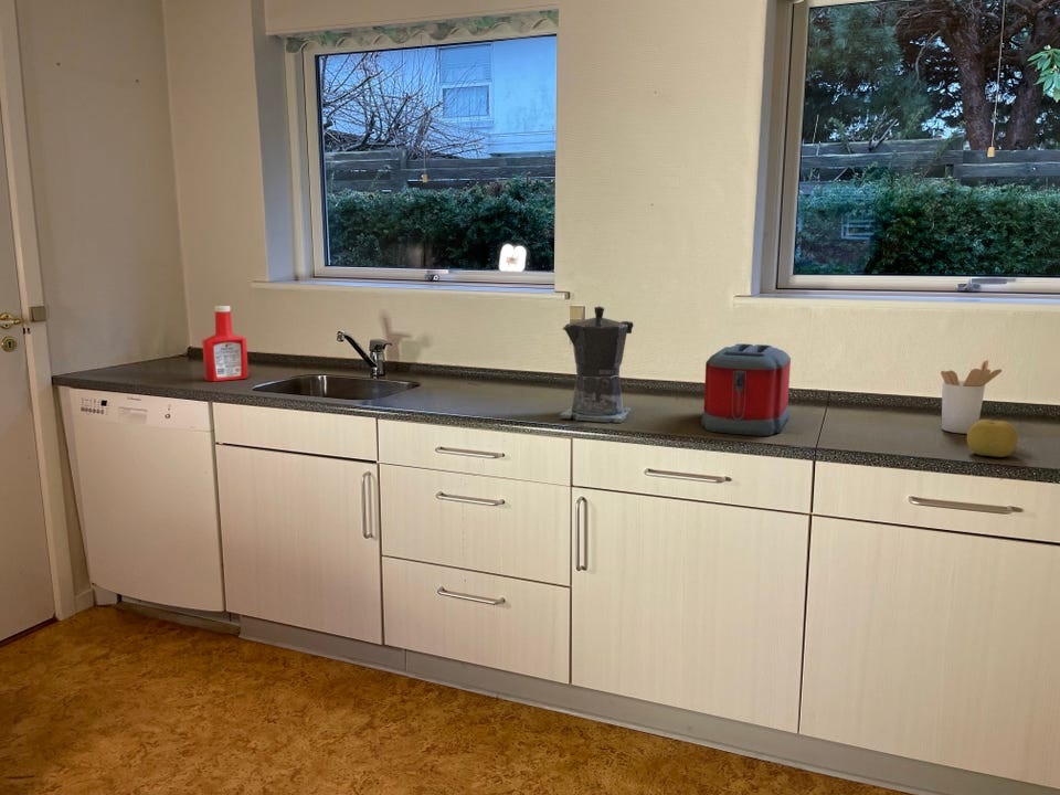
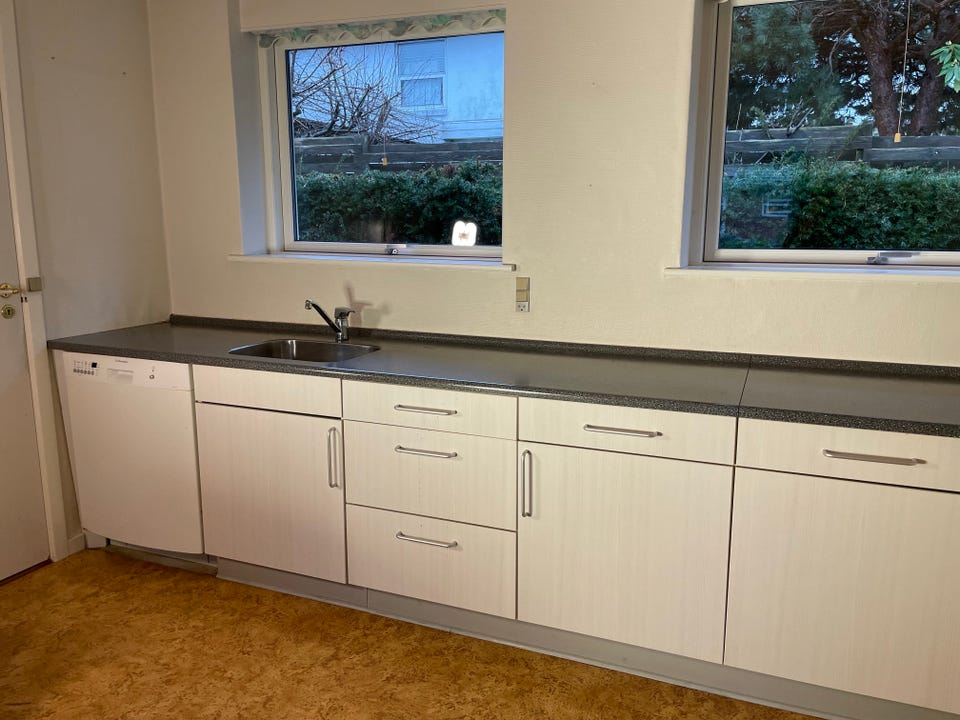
- soap bottle (224, 342)
- toaster (748, 385)
- coffee maker (598, 361)
- fruit (992, 437)
- utensil holder (968, 396)
